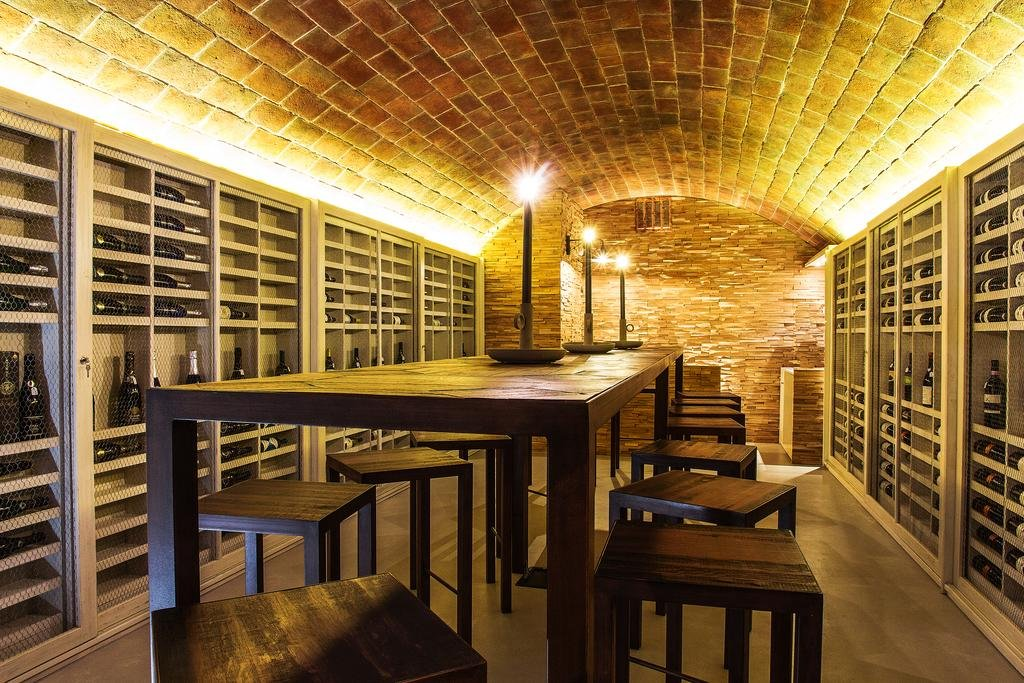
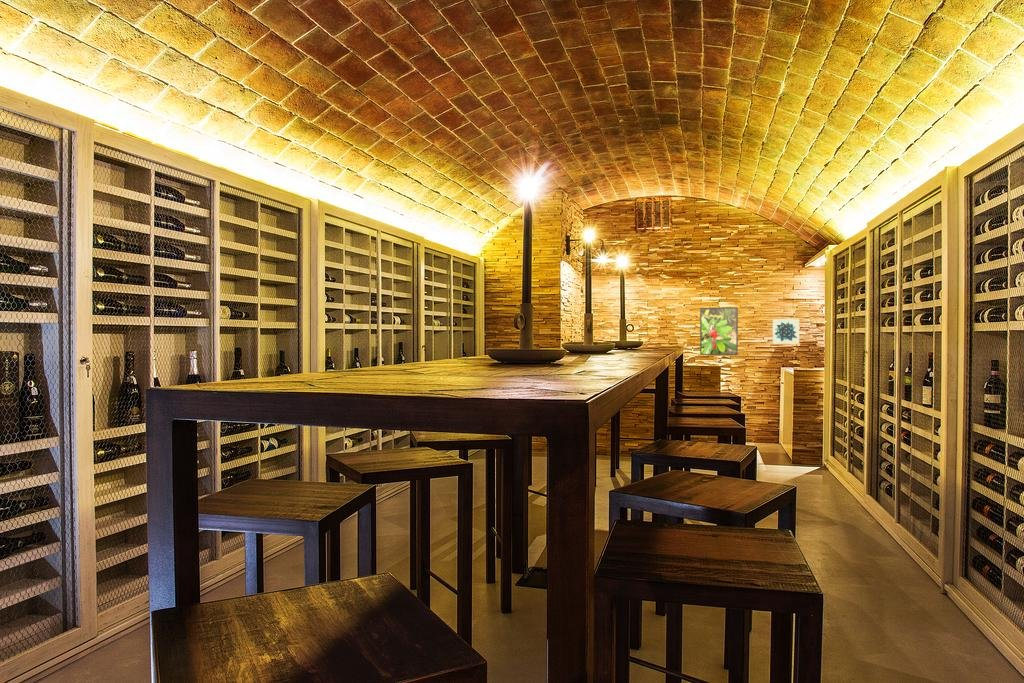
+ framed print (718, 331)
+ wall art (785, 331)
